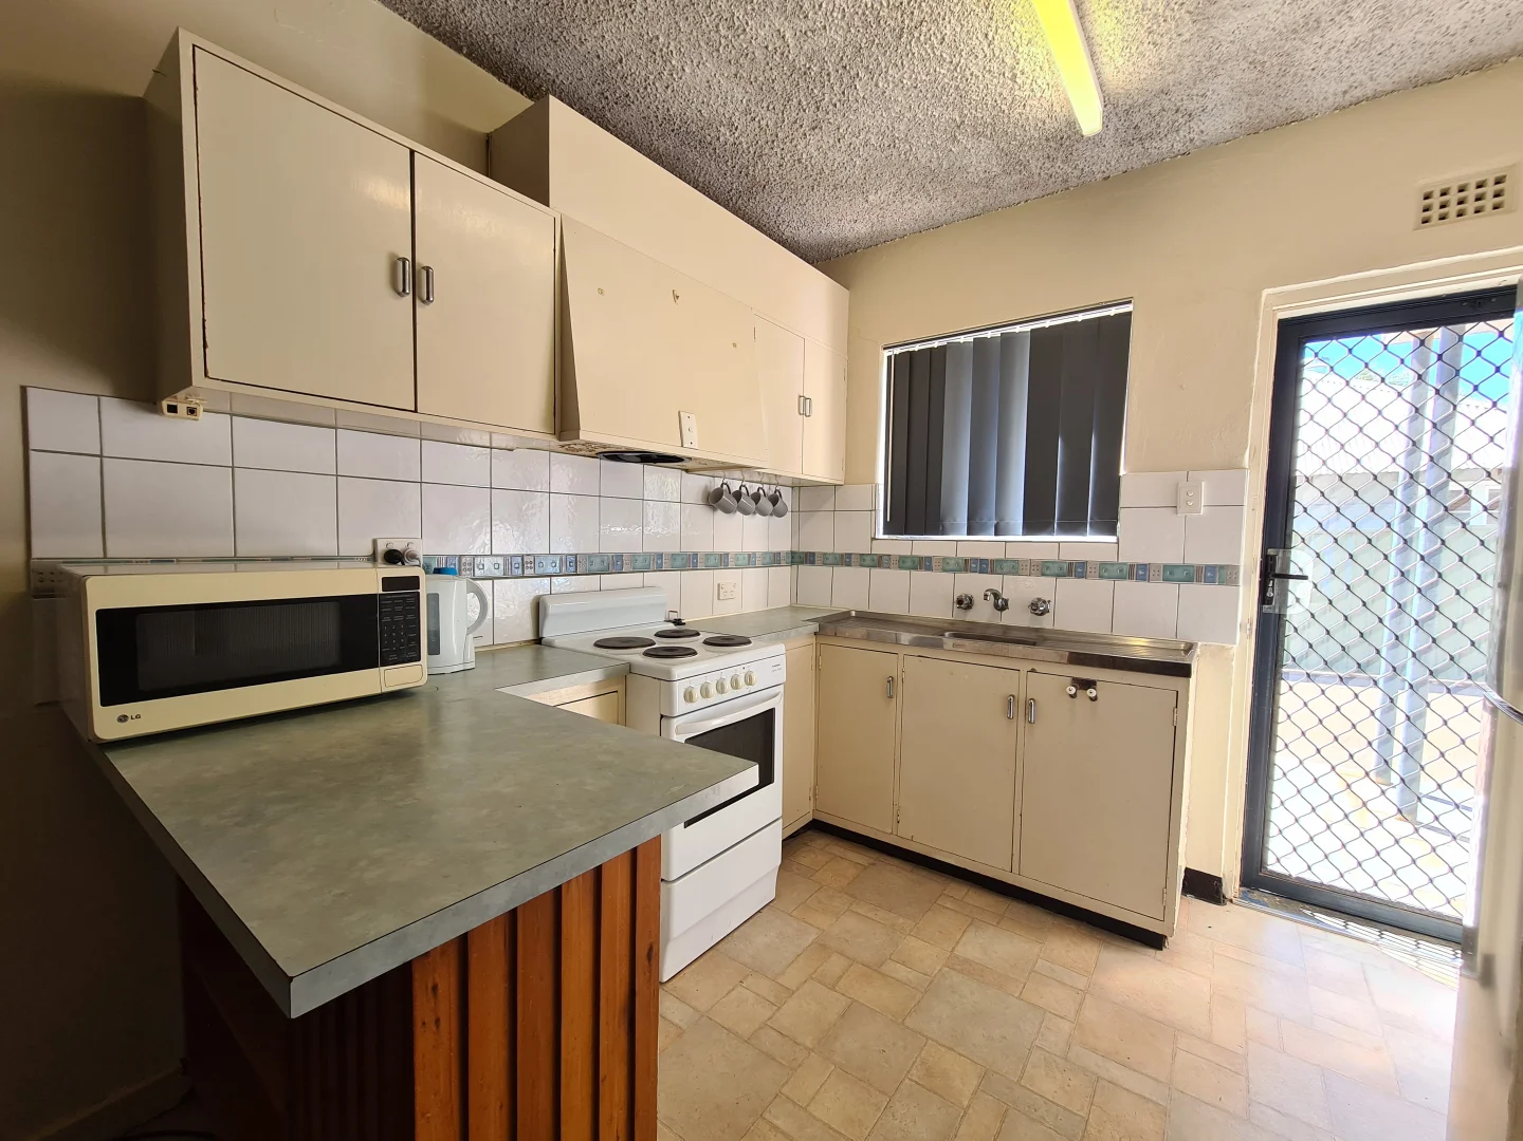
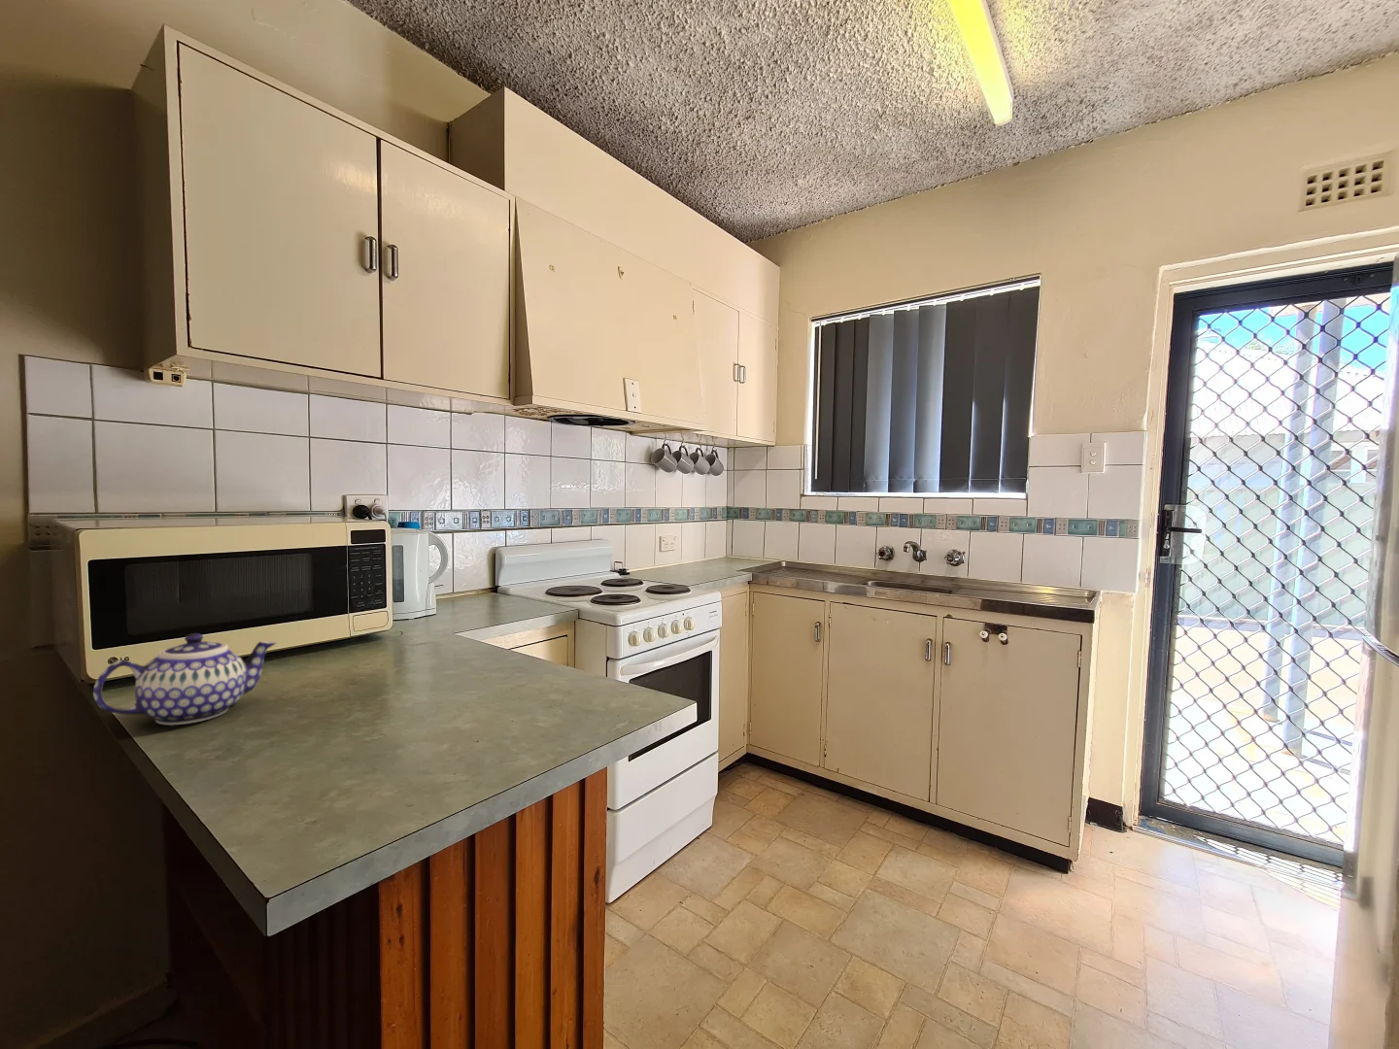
+ teapot (194, 673)
